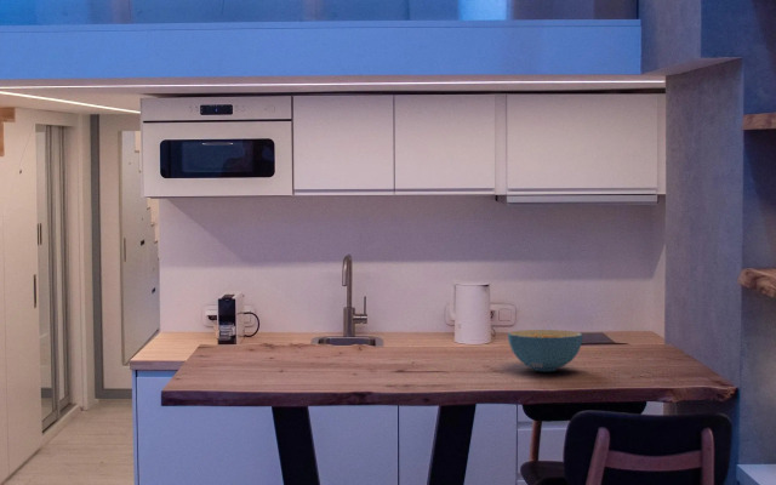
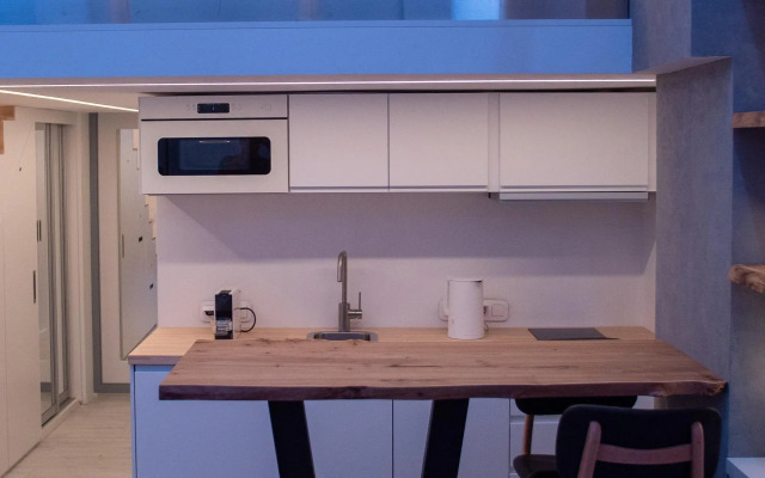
- cereal bowl (544, 352)
